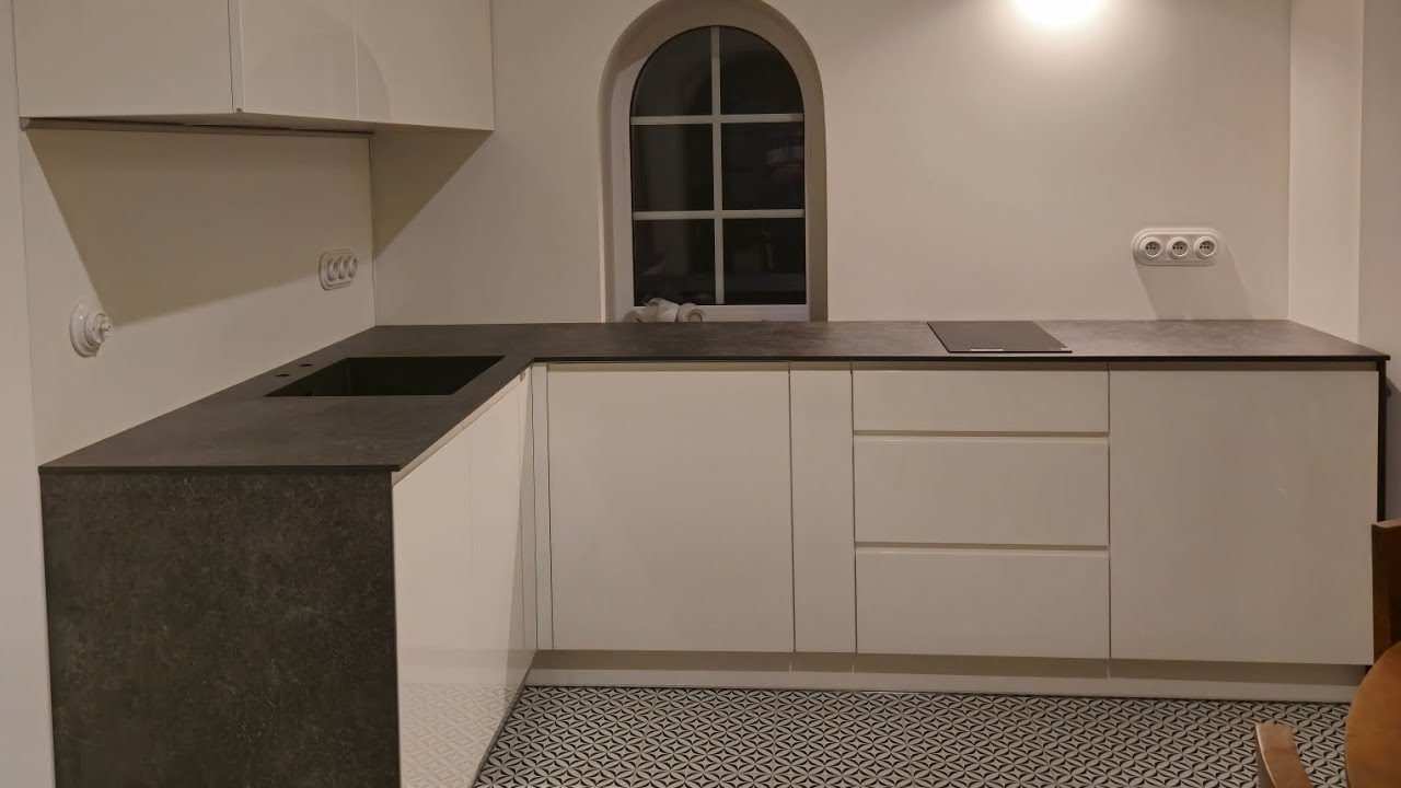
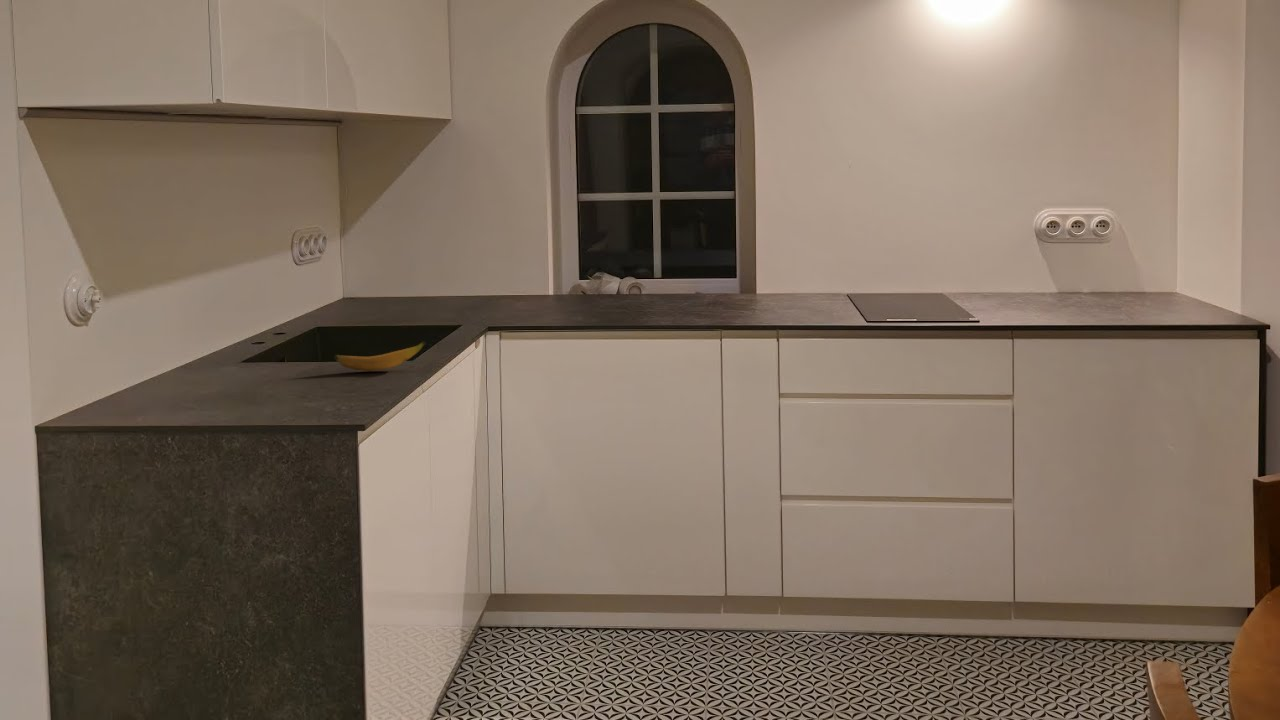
+ banana (380, 356)
